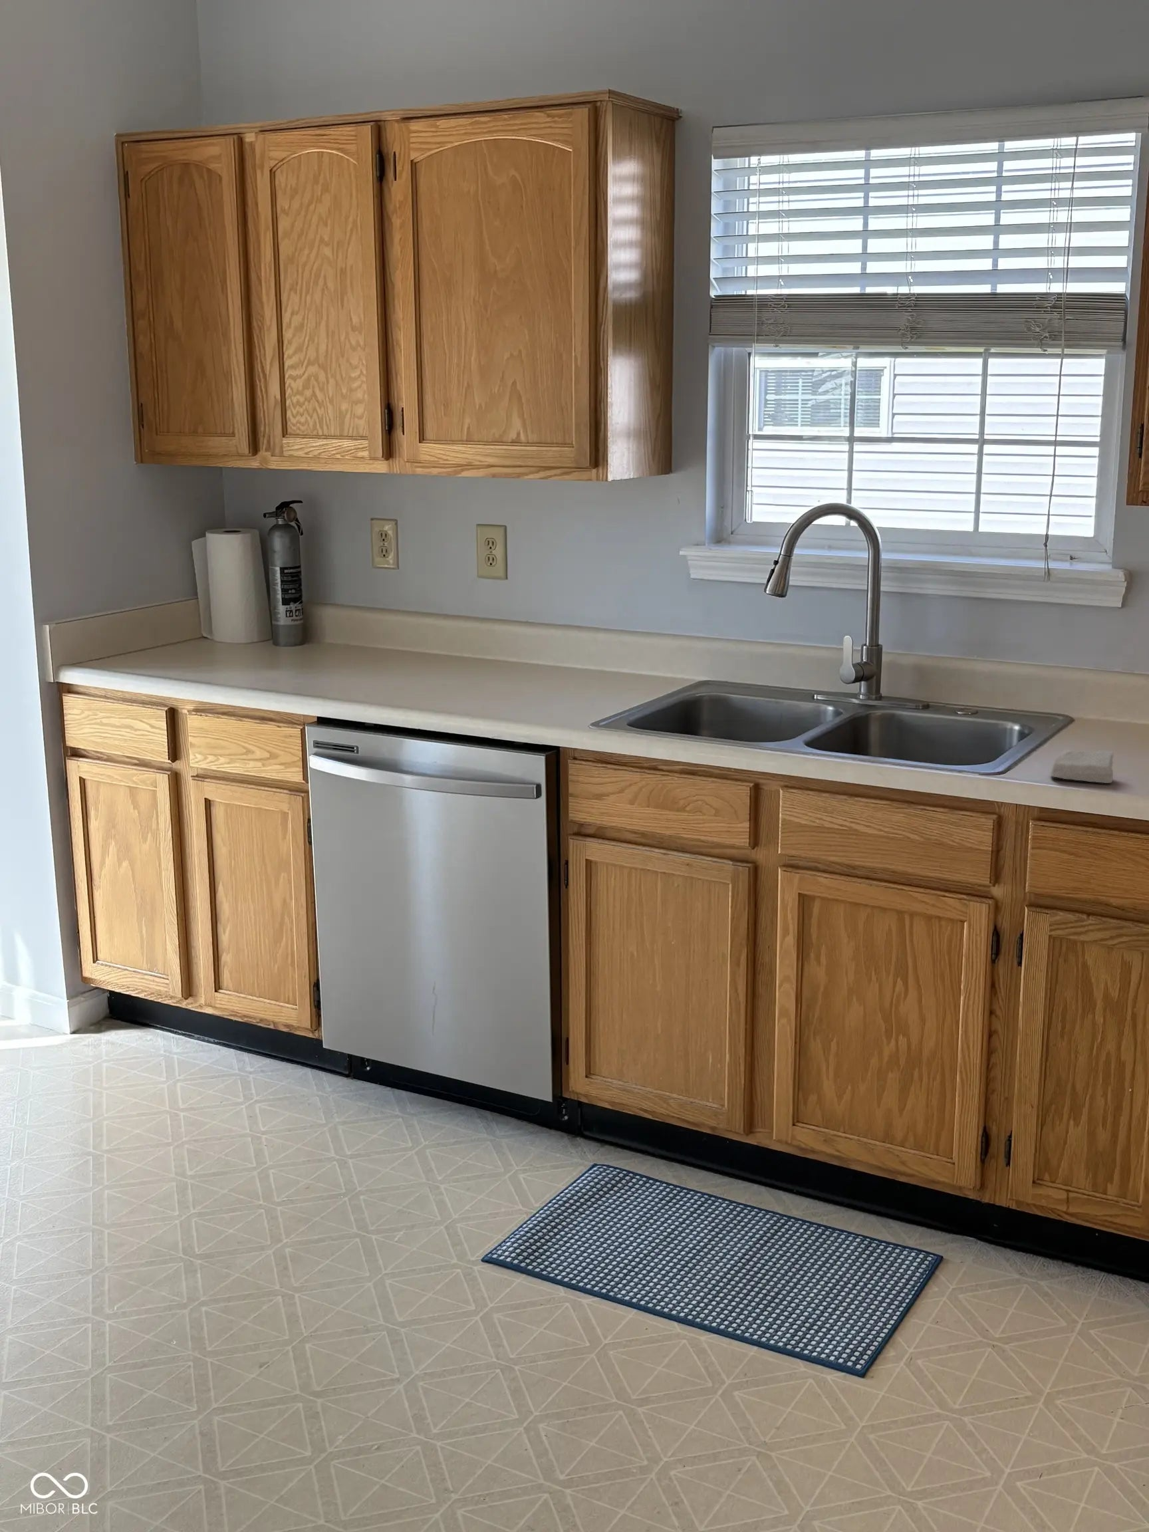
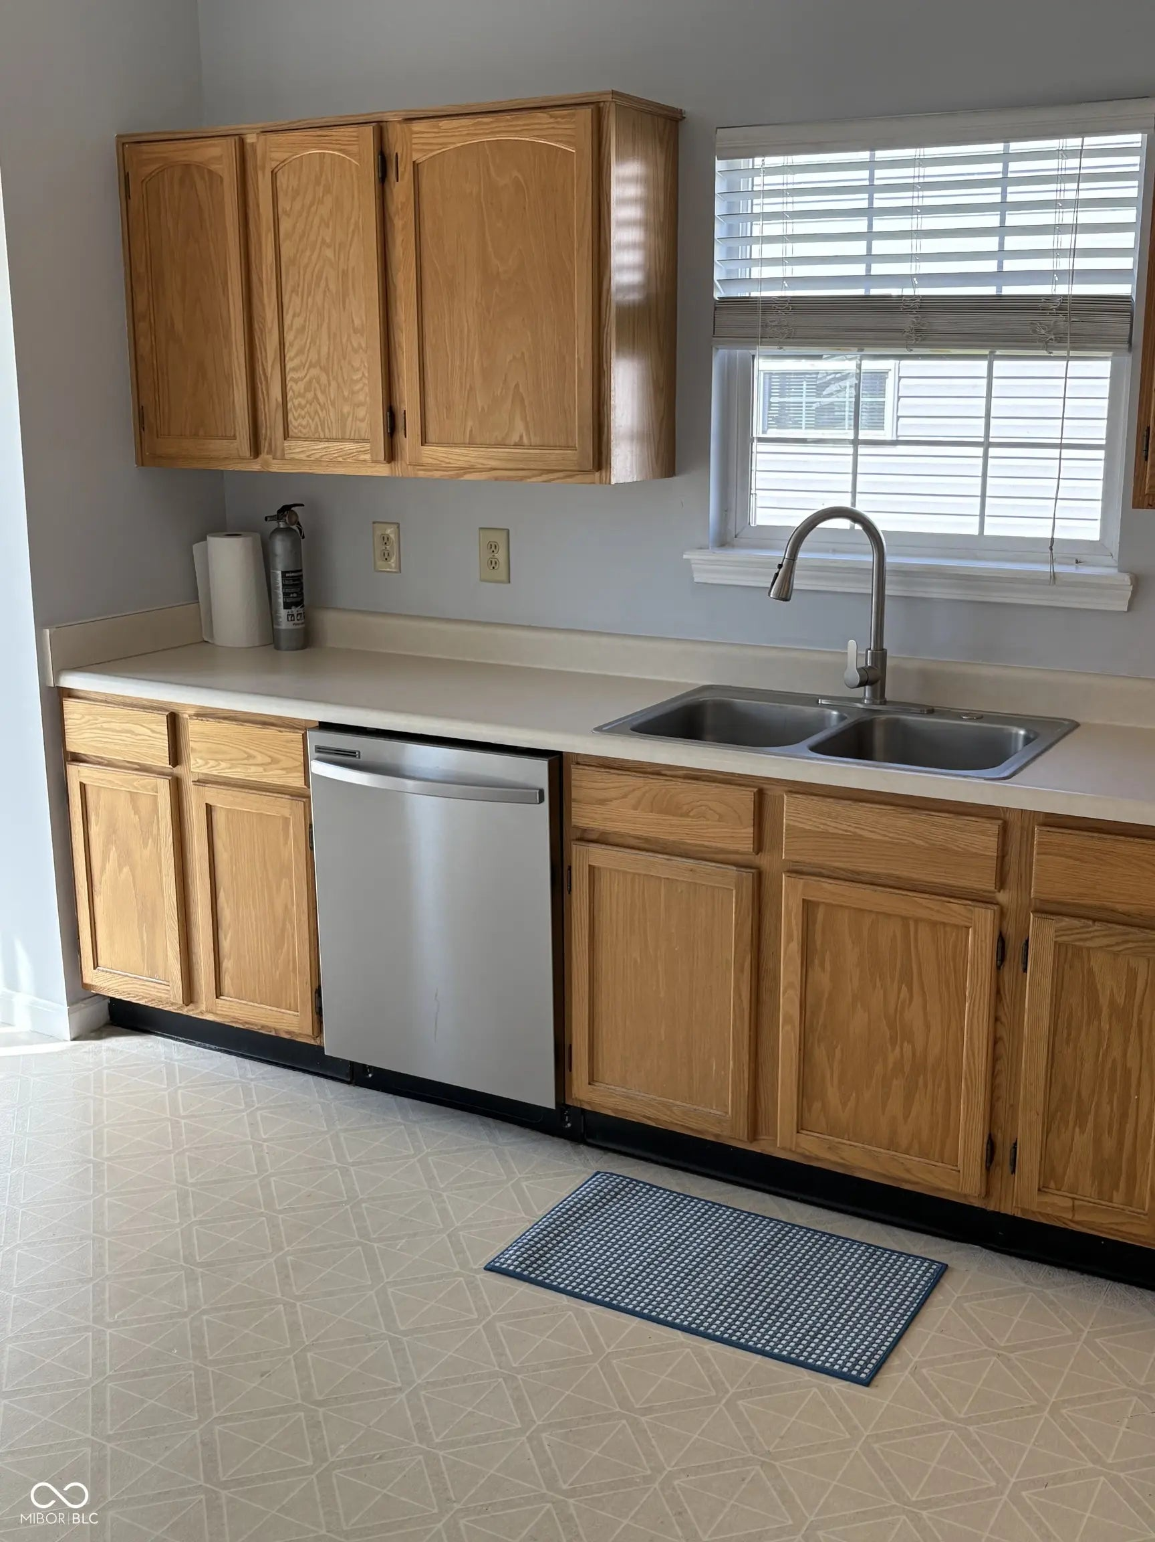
- soap bar (1081, 765)
